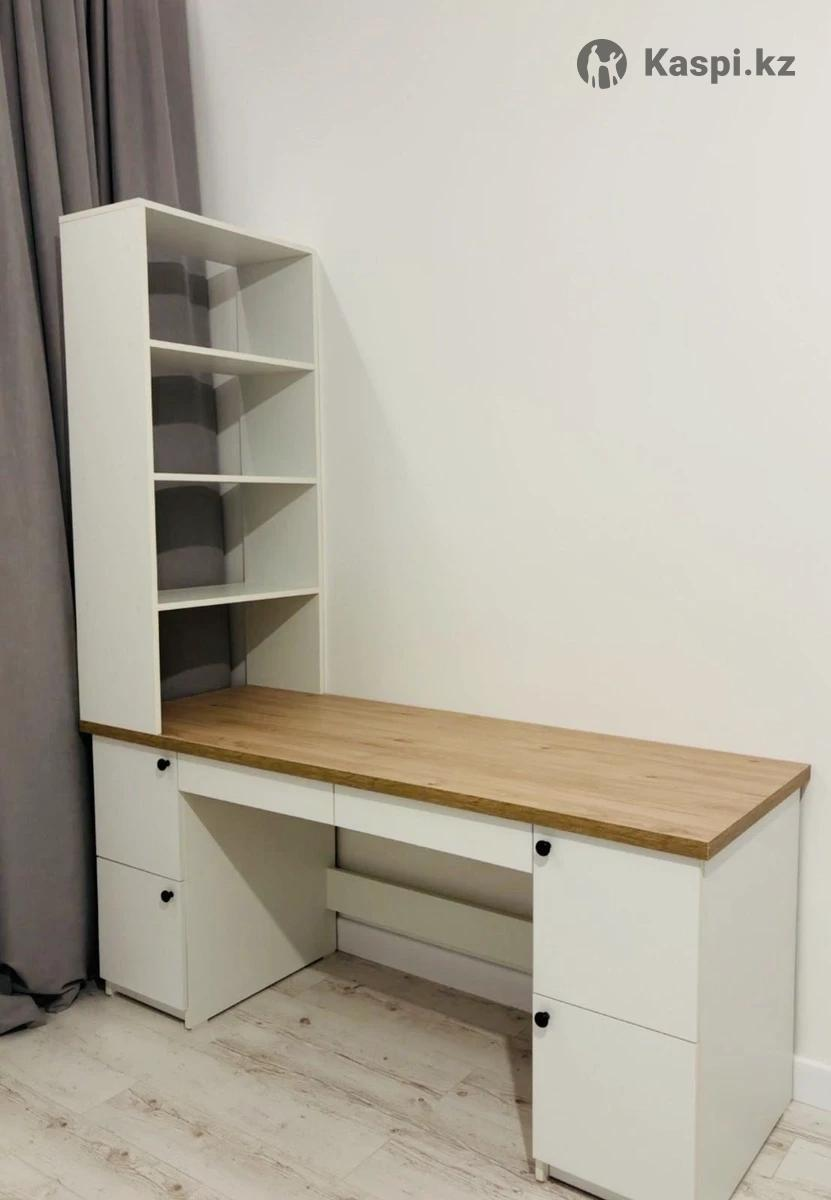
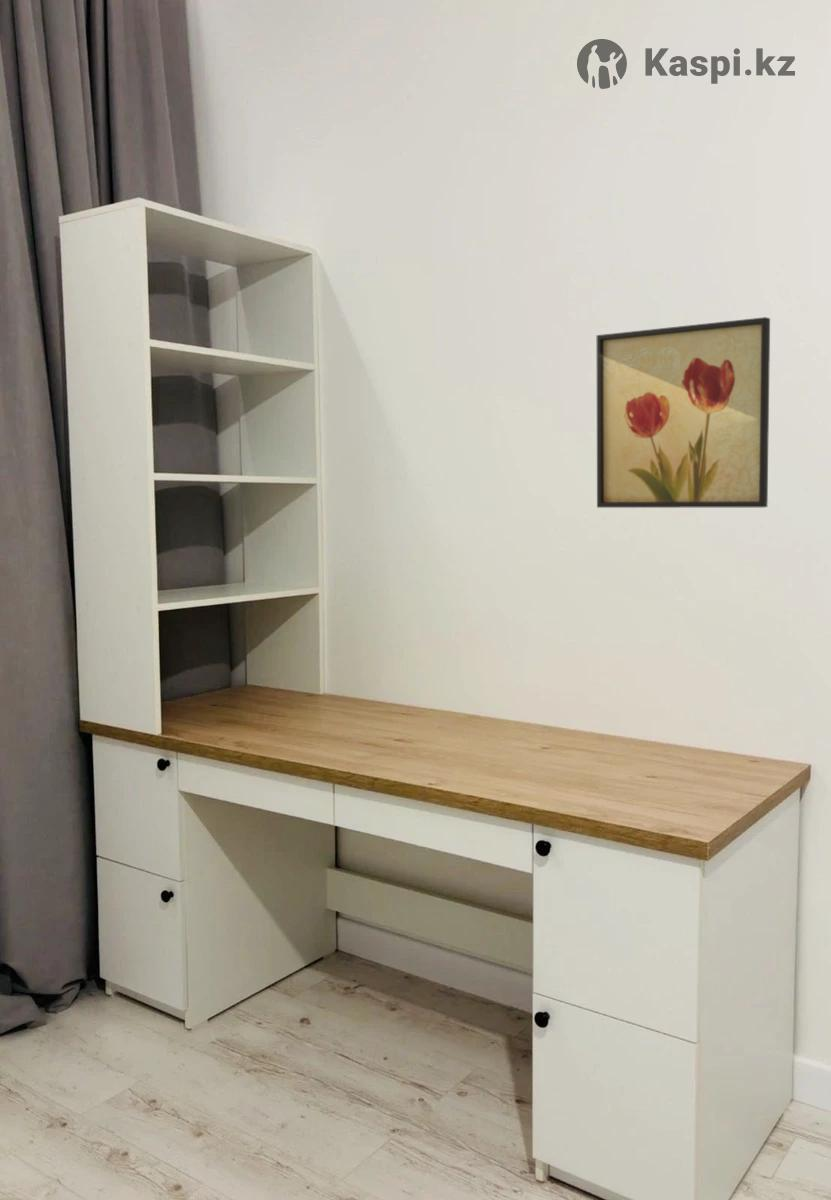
+ wall art (680, 418)
